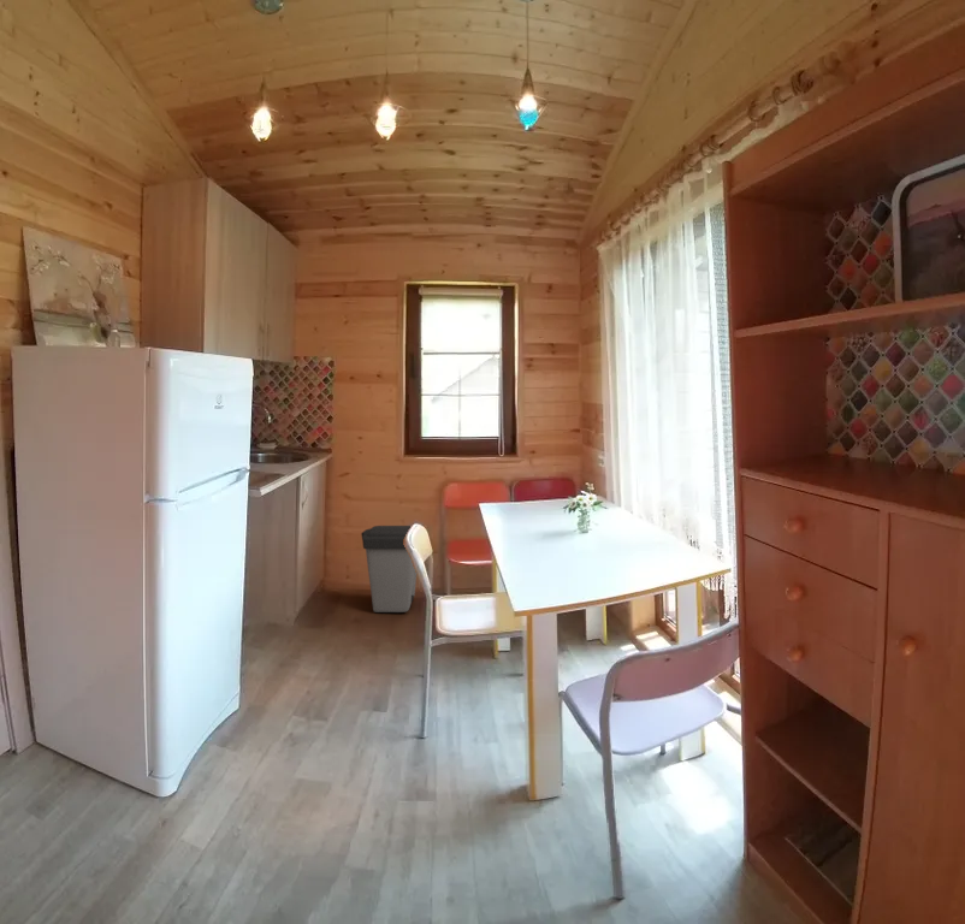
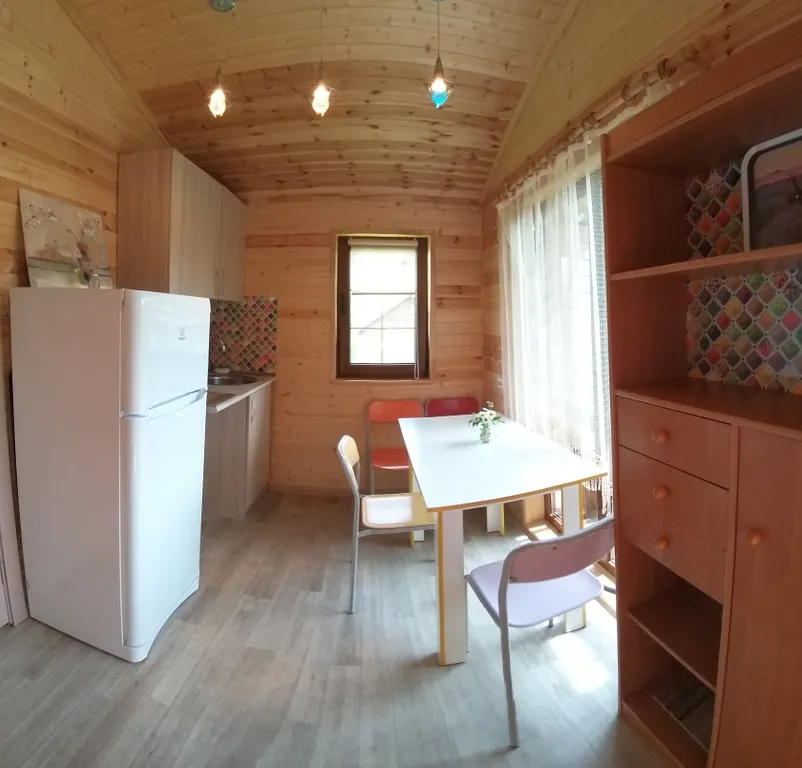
- trash can (392, 565)
